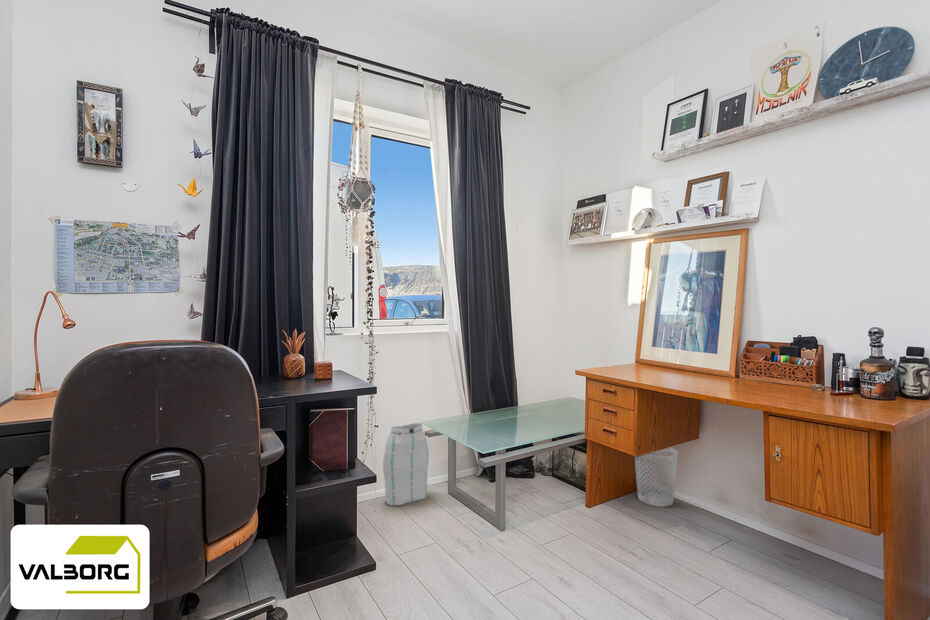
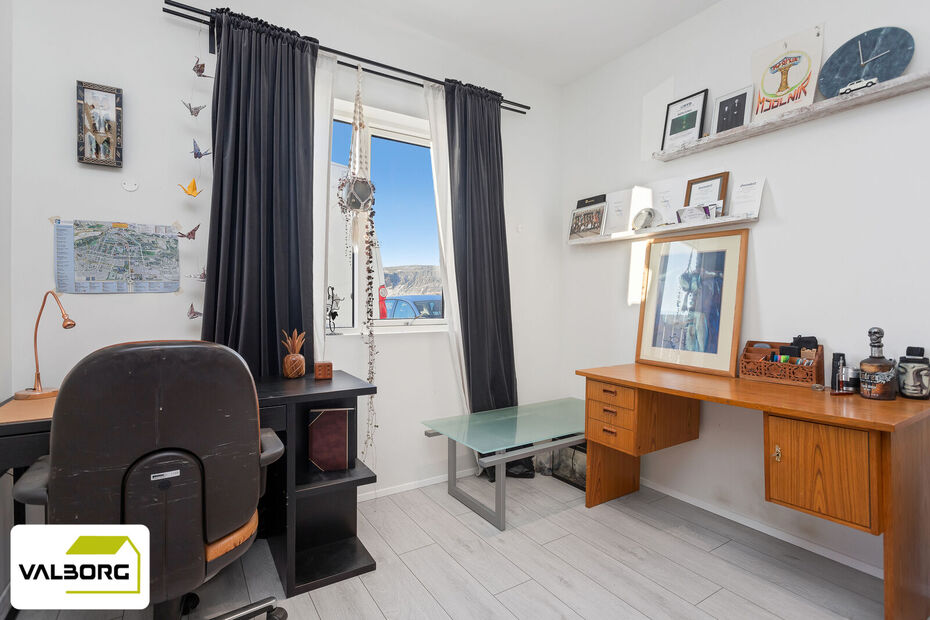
- wastebasket (655, 474)
- skirt (406, 461)
